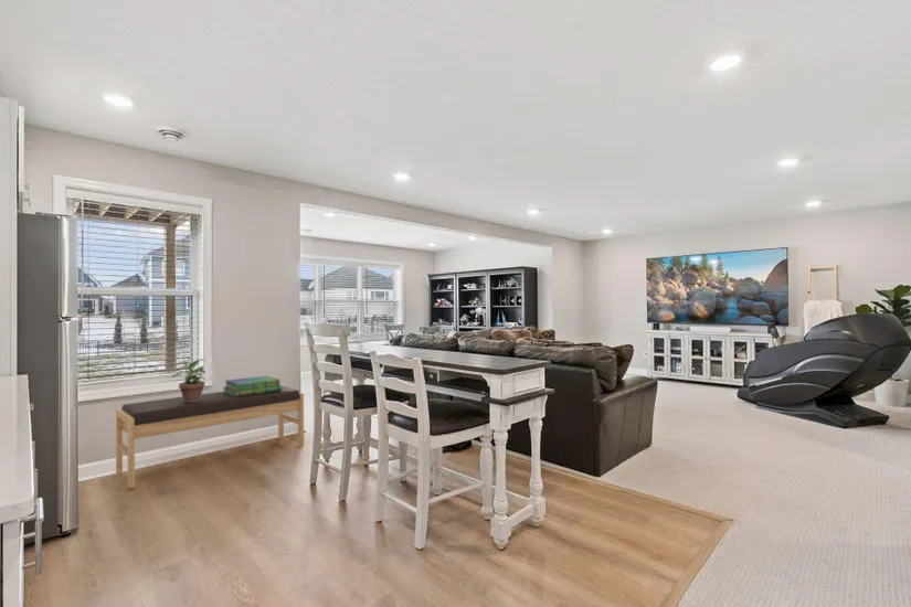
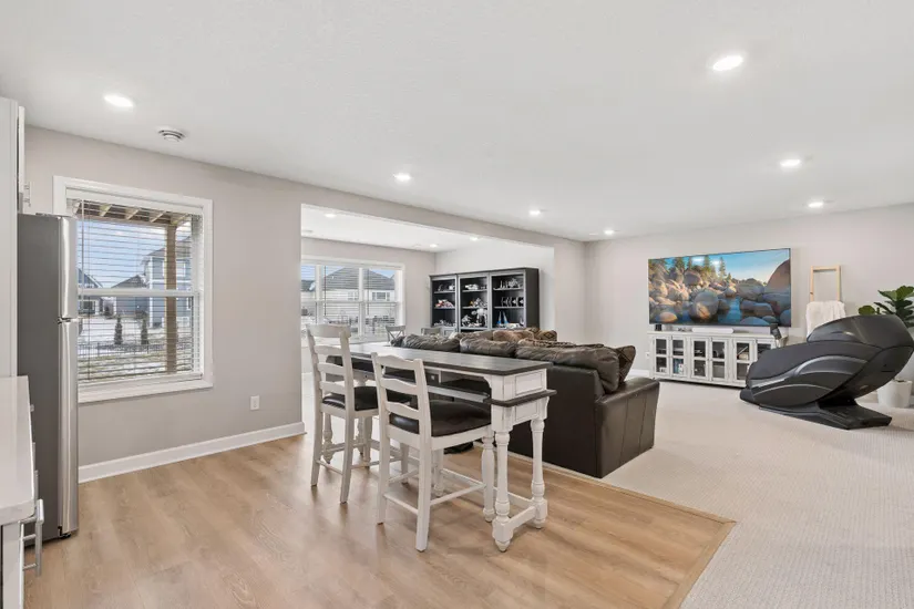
- stack of books (252, 385)
- potted plant (188, 379)
- bench (216, 424)
